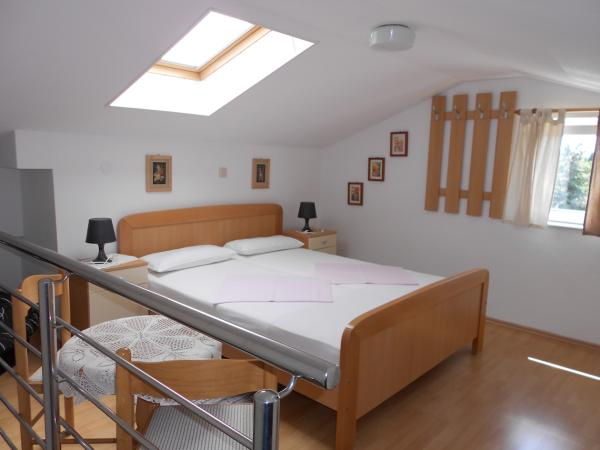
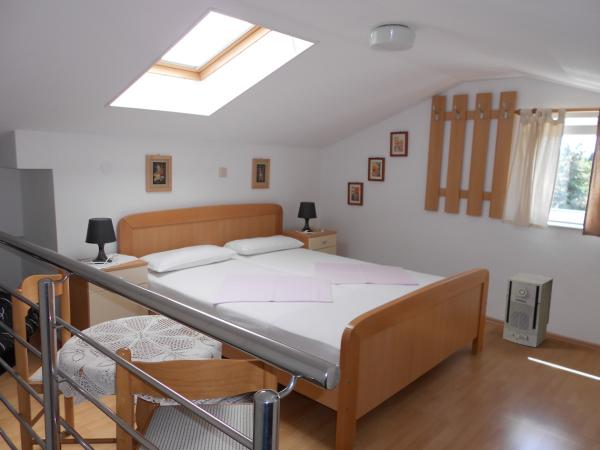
+ air purifier (527, 308)
